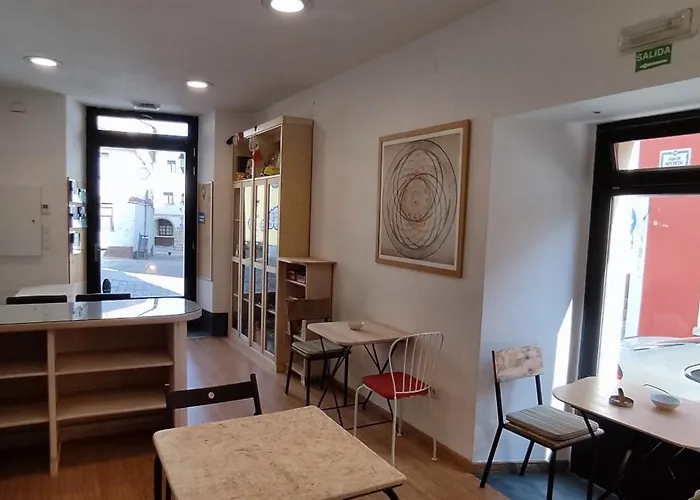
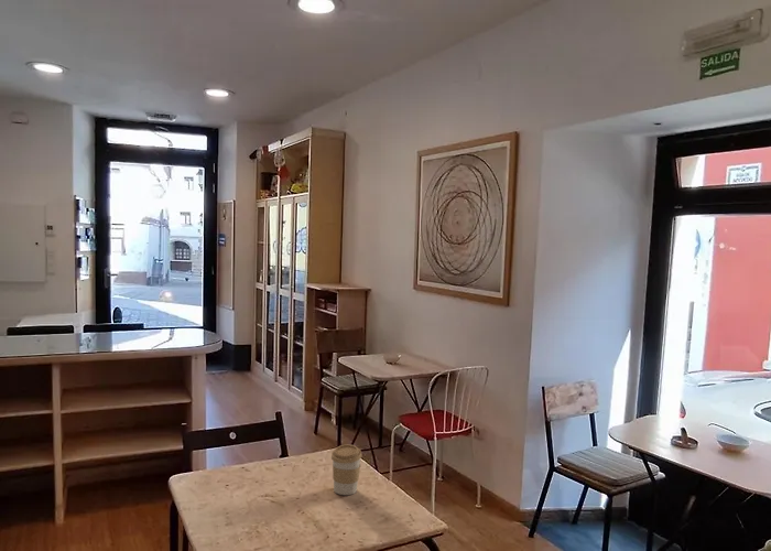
+ coffee cup (346, 468)
